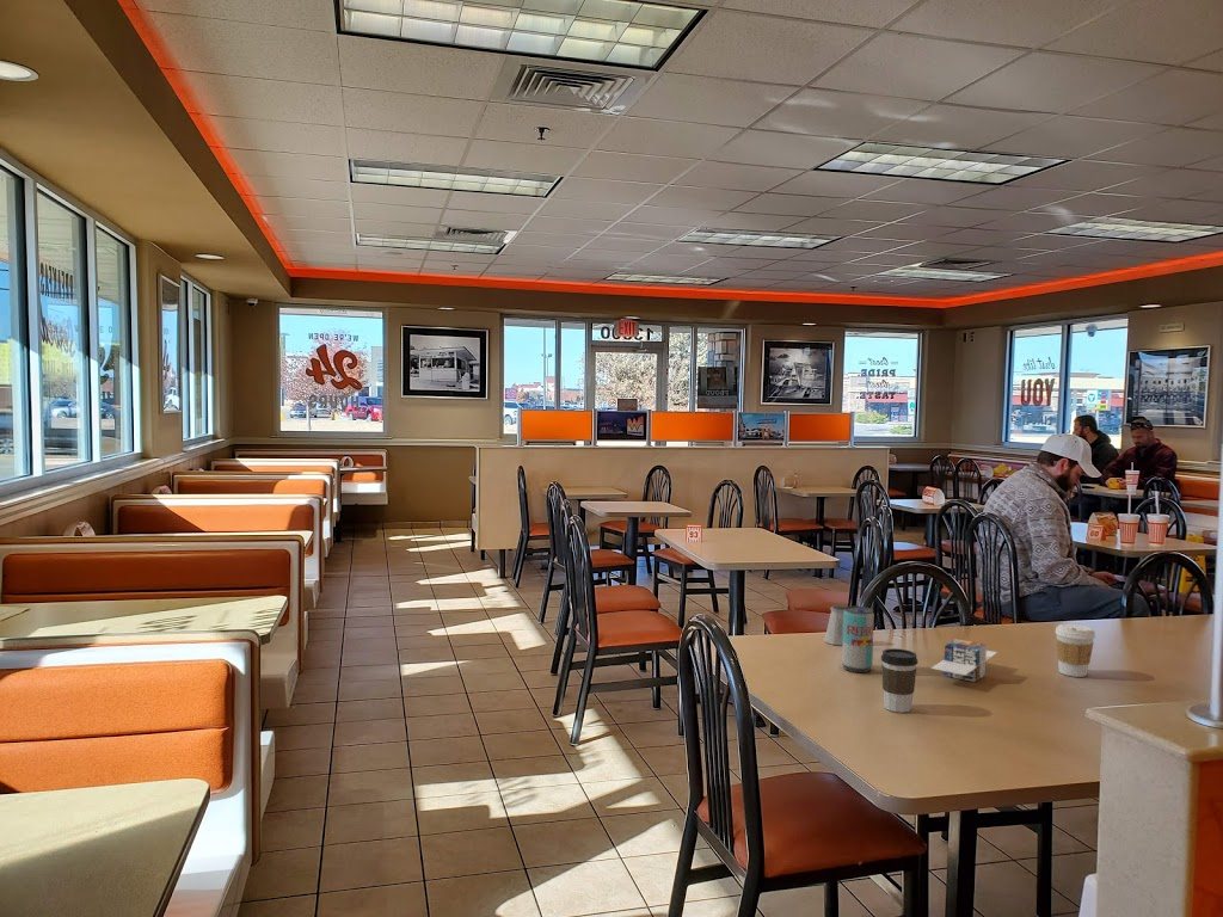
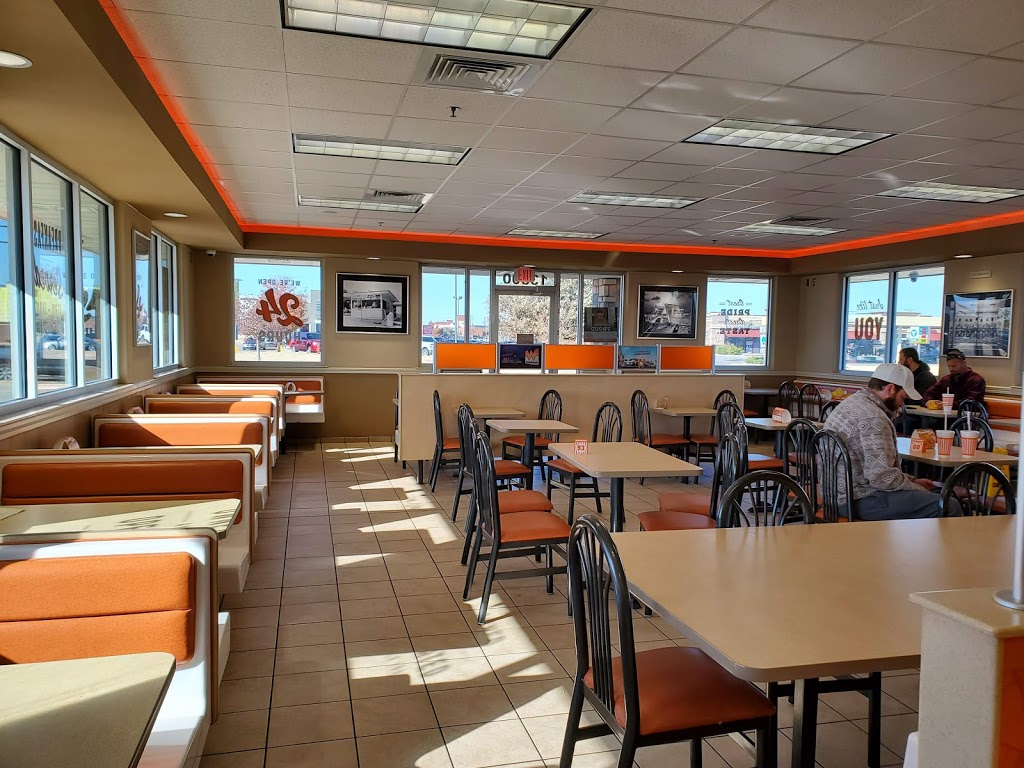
- coffee cup (1074, 648)
- coffee cup (898, 679)
- saltshaker (837, 623)
- beverage can (858, 638)
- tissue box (965, 659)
